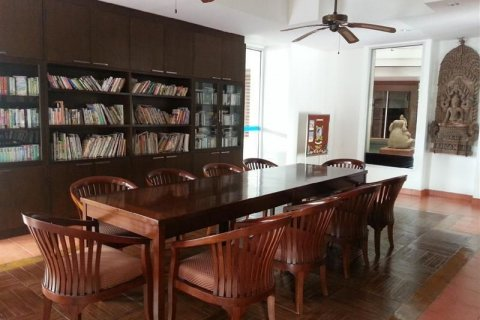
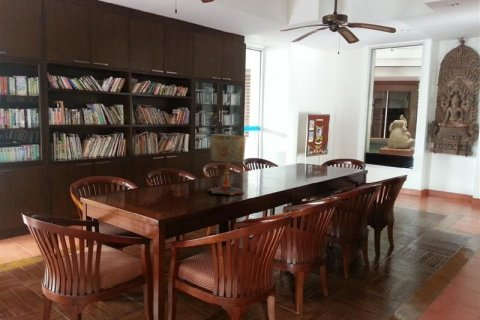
+ table lamp (227, 163)
